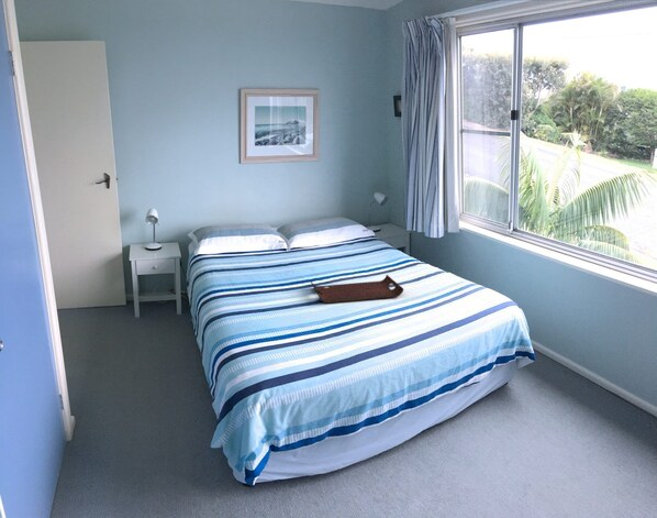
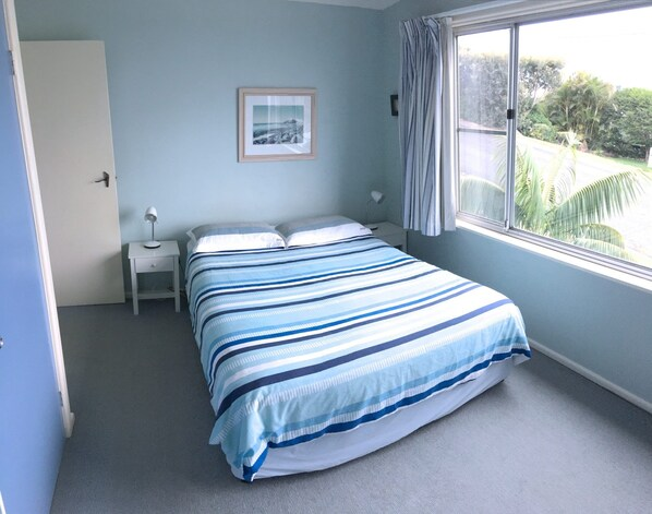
- serving tray (355, 288)
